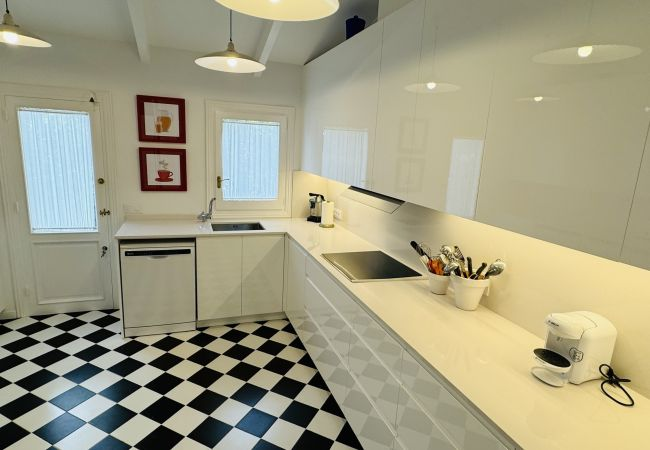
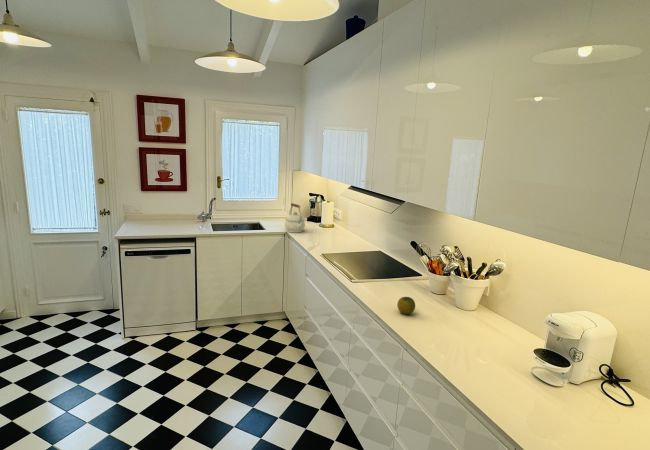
+ fruit (406, 305)
+ kettle (296, 217)
